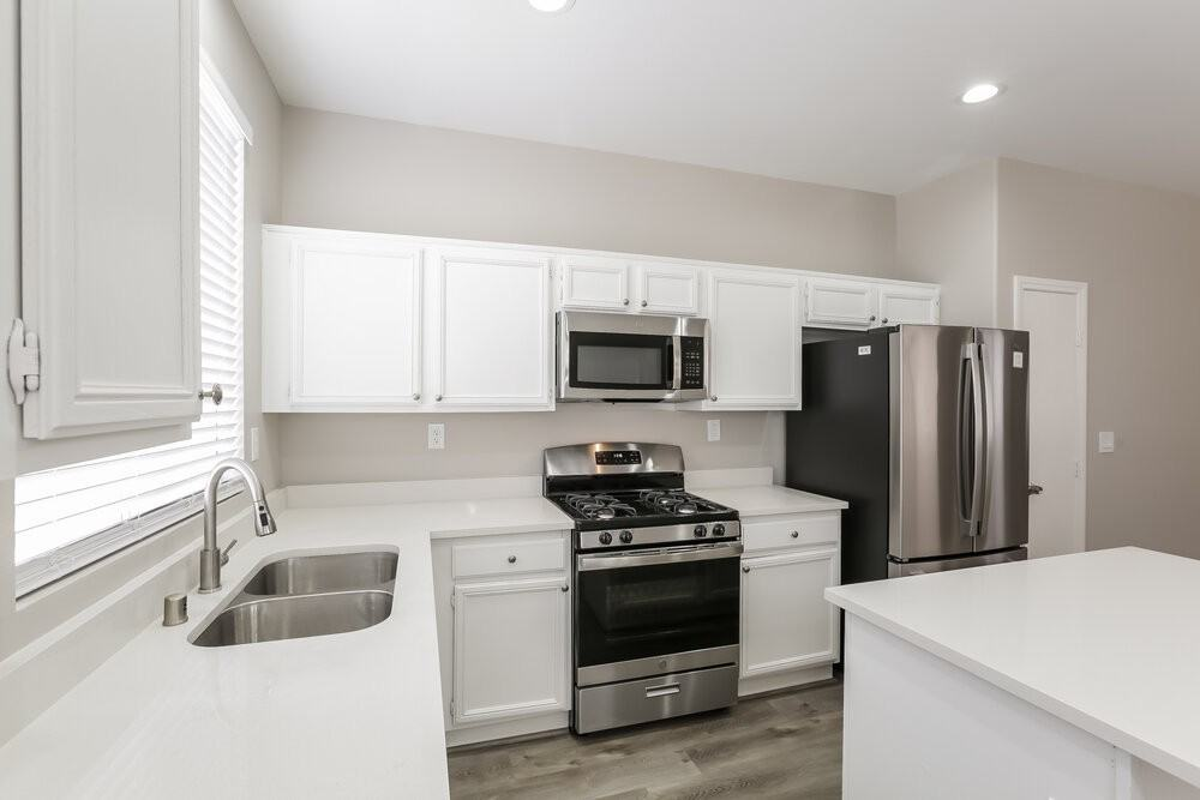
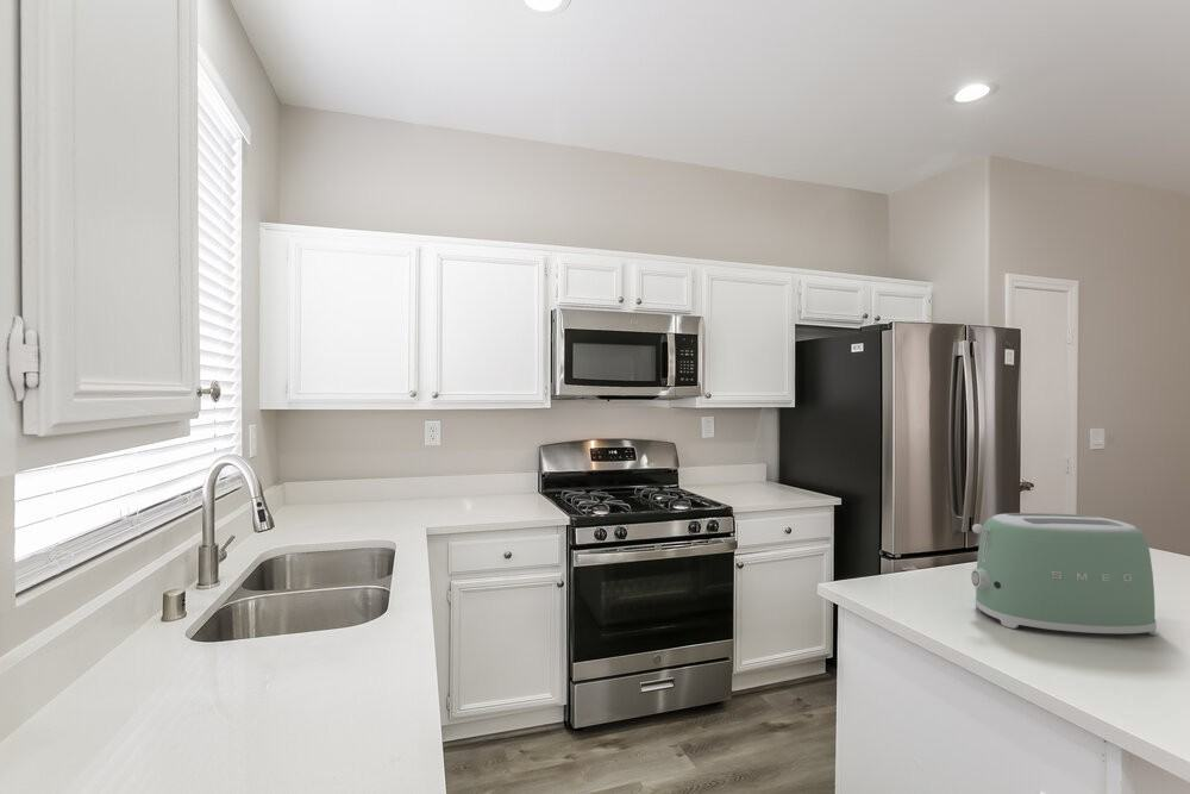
+ toaster (1060, 568)
